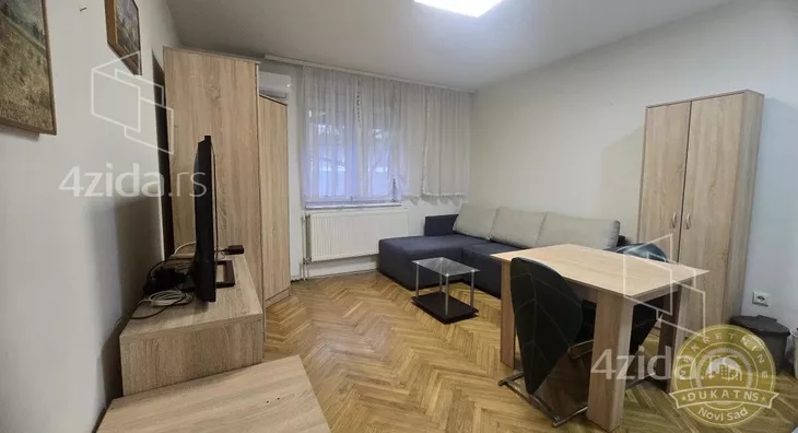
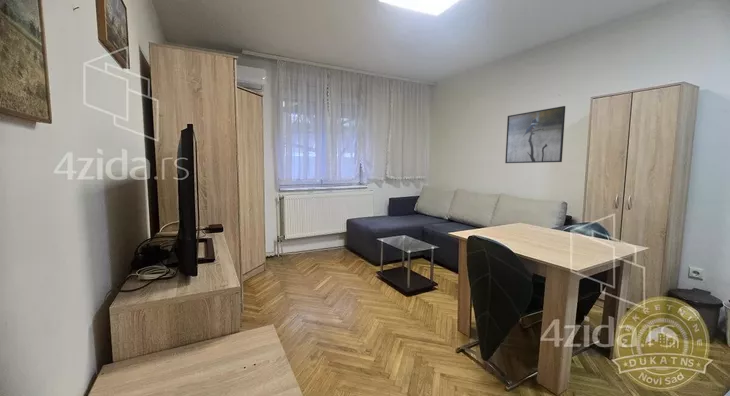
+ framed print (532, 137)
